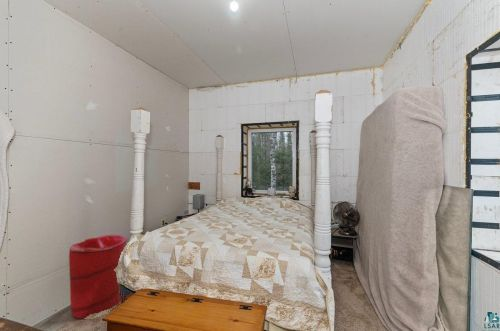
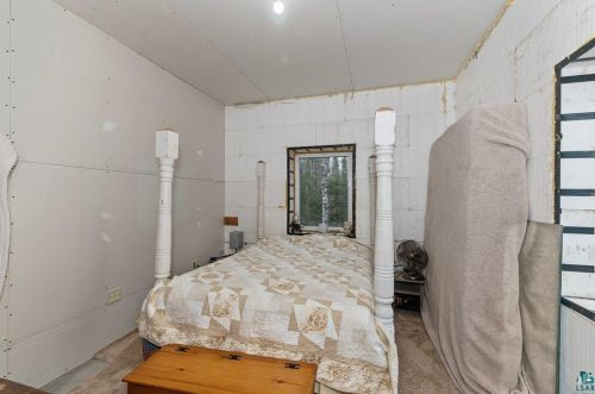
- laundry hamper (99, 271)
